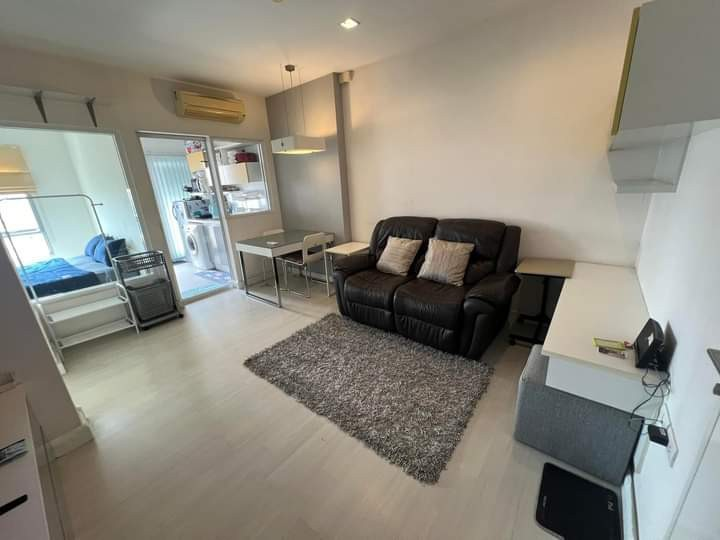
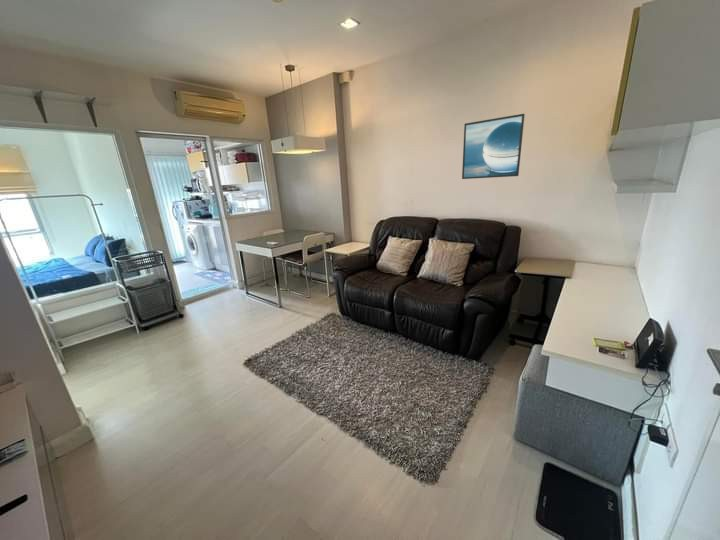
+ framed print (490, 149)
